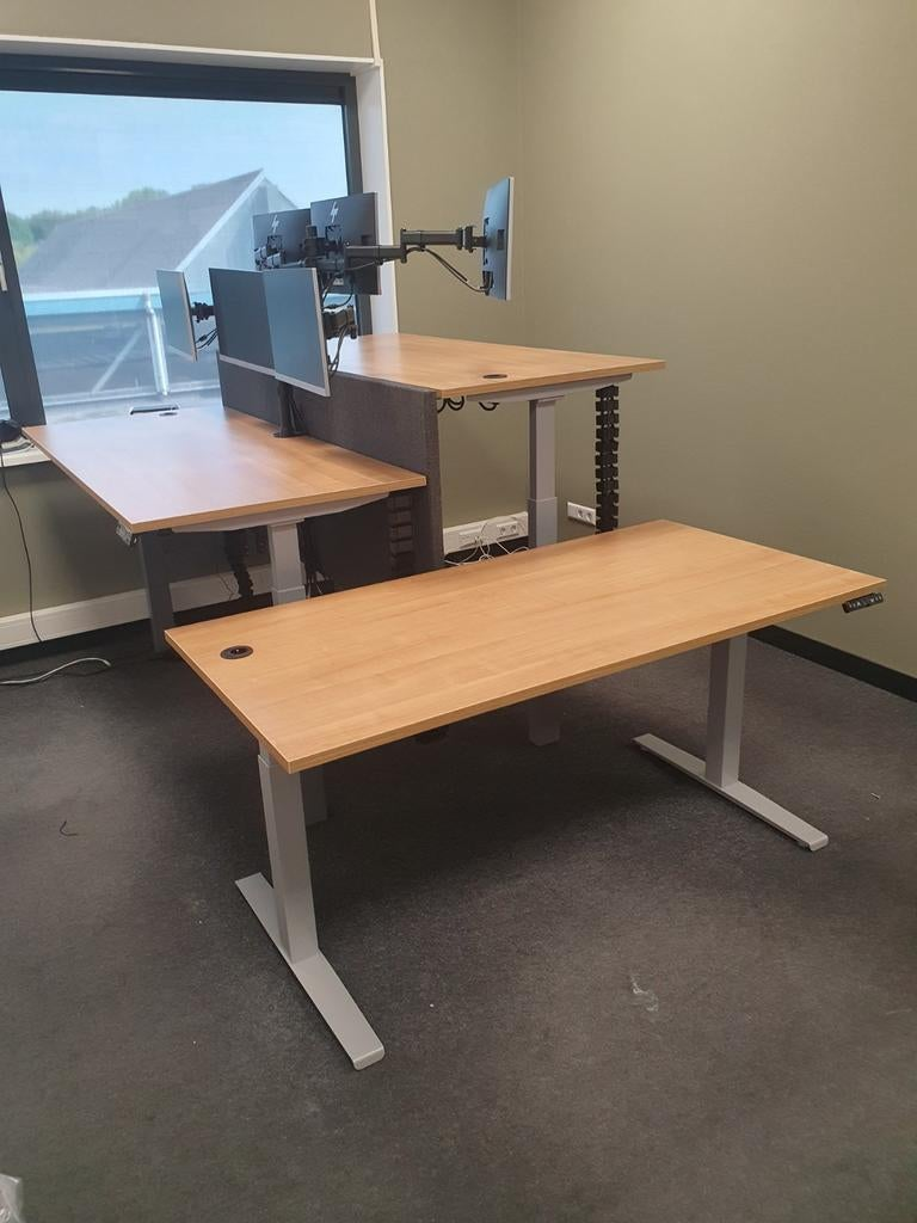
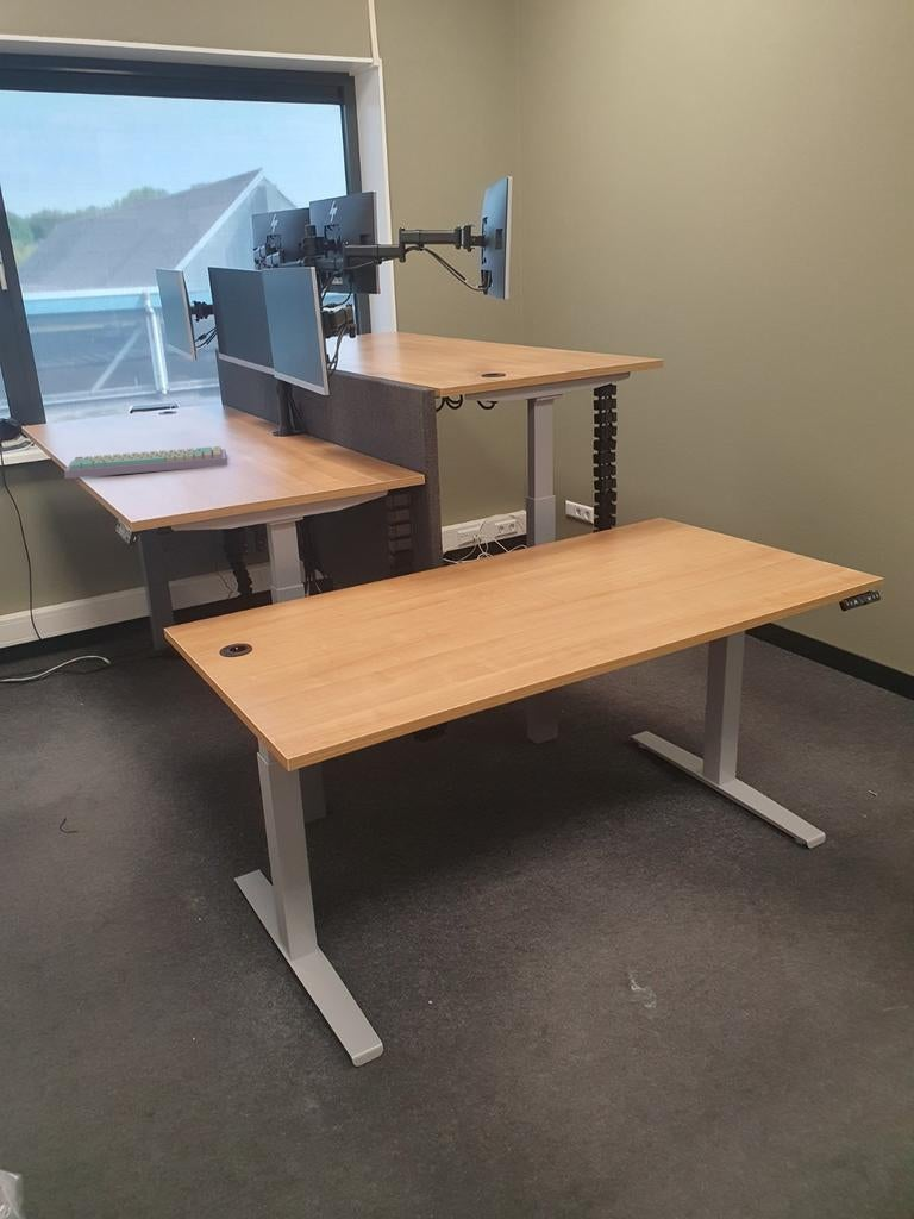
+ keyboard (148, 461)
